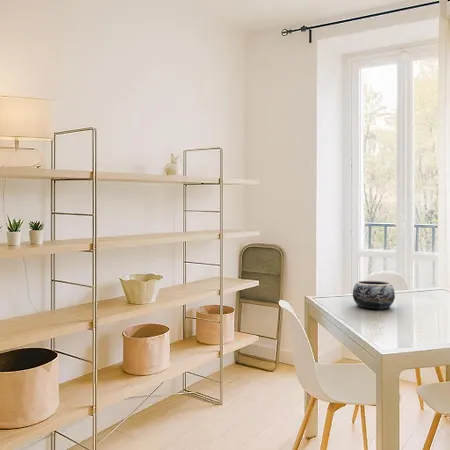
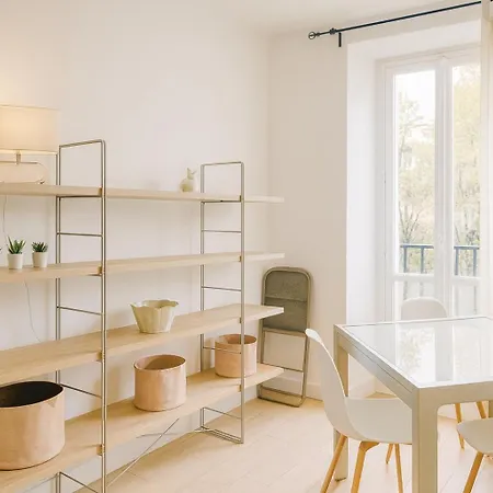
- decorative bowl (373, 294)
